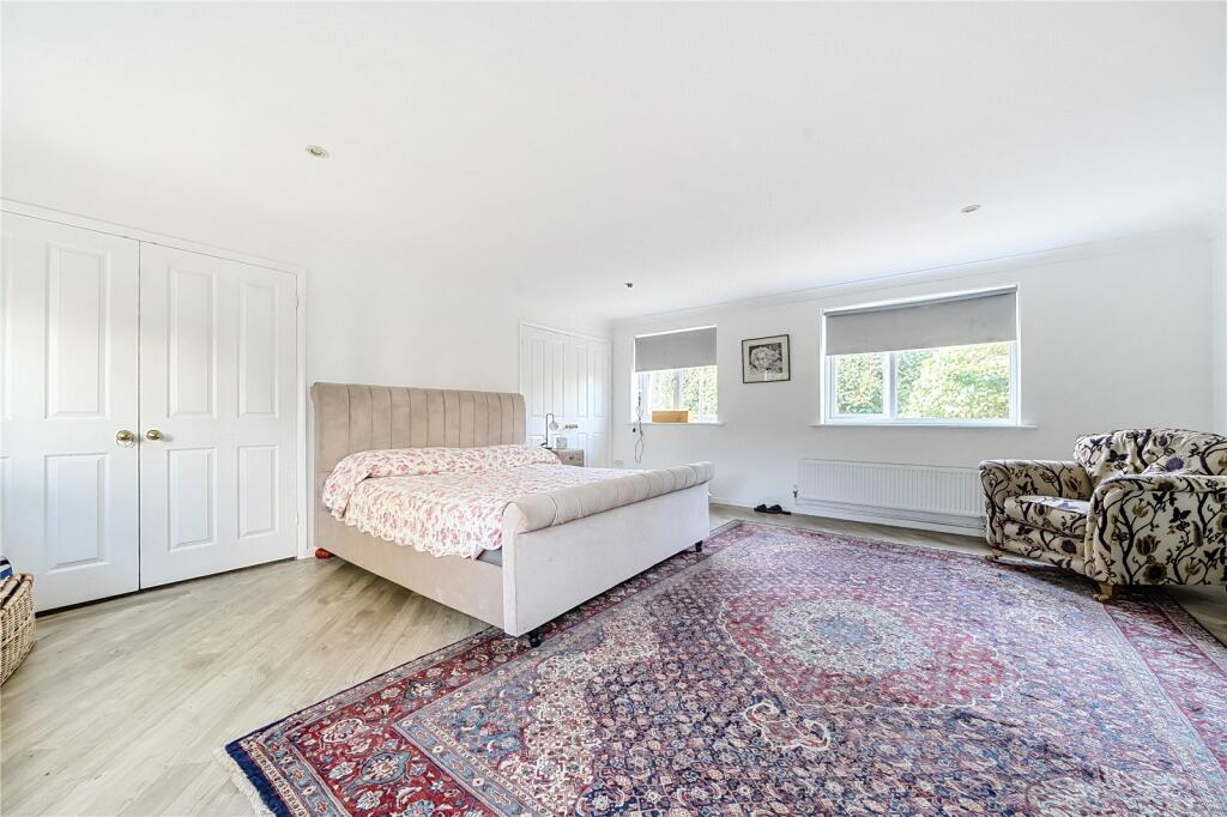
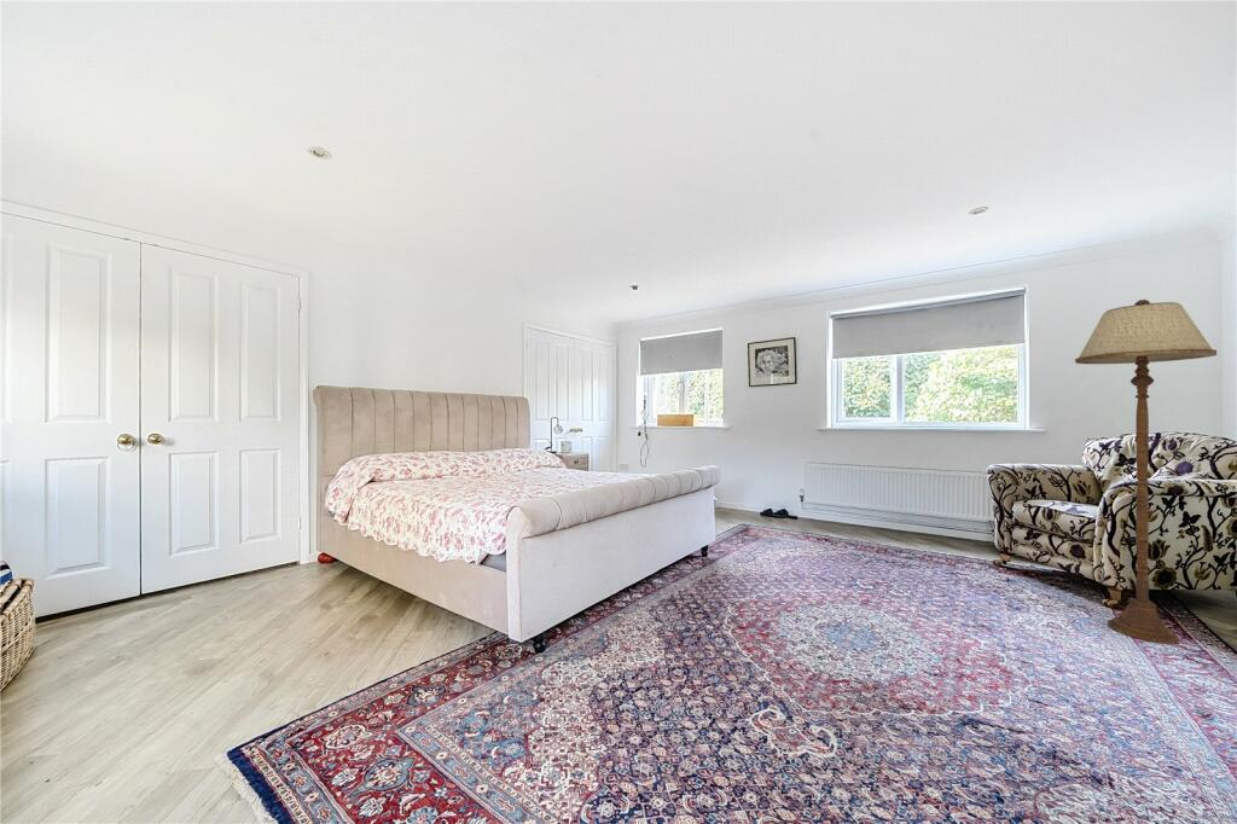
+ floor lamp (1140, 465)
